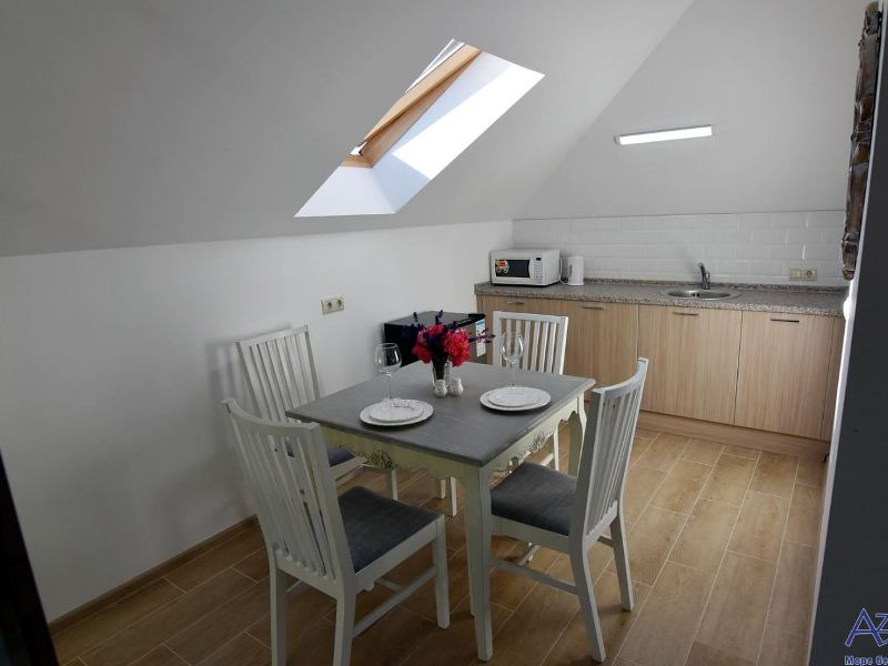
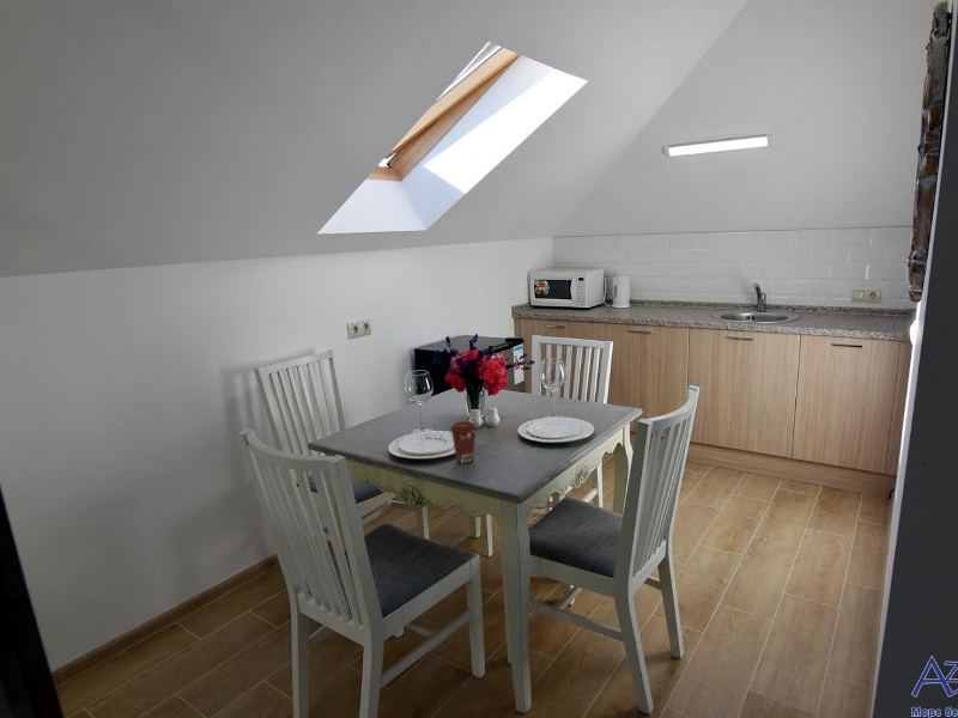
+ coffee cup (463, 442)
